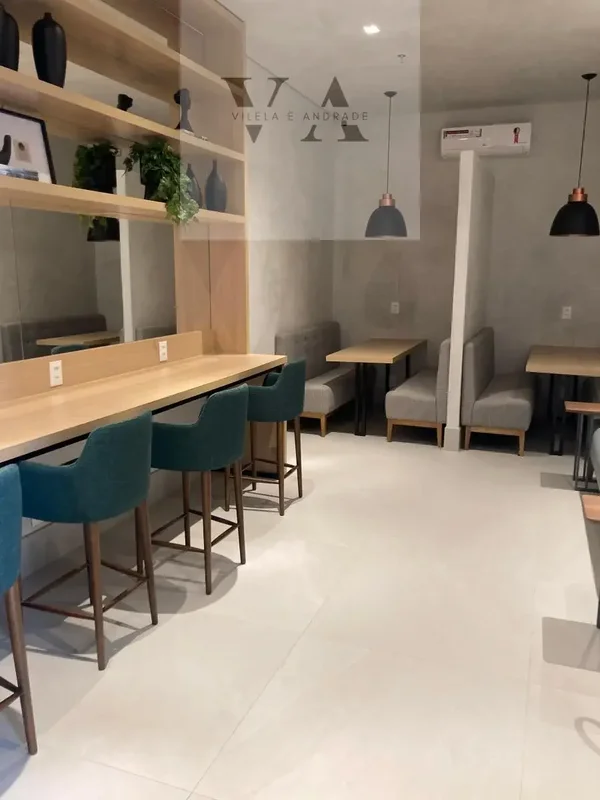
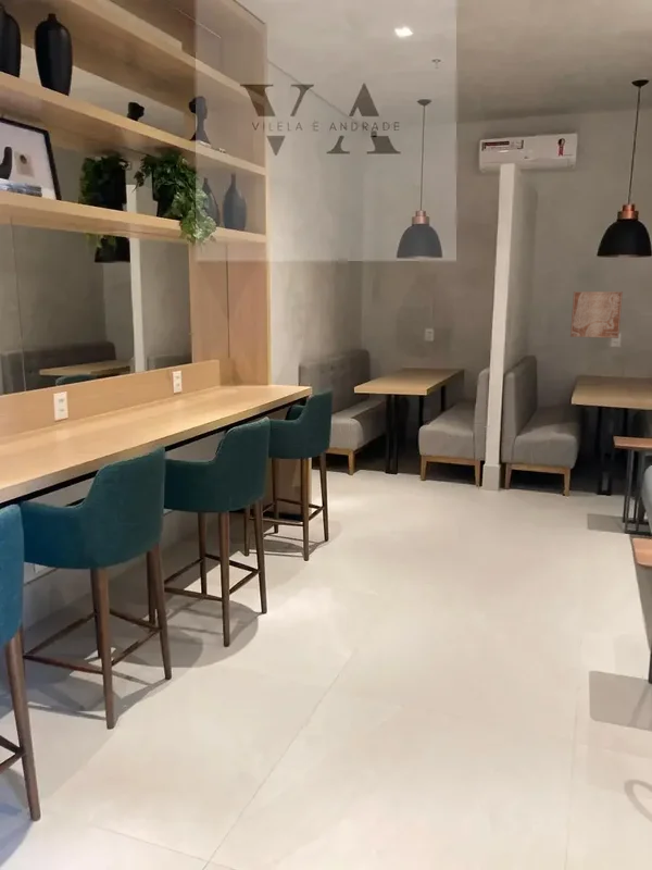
+ wall art (595, 314)
